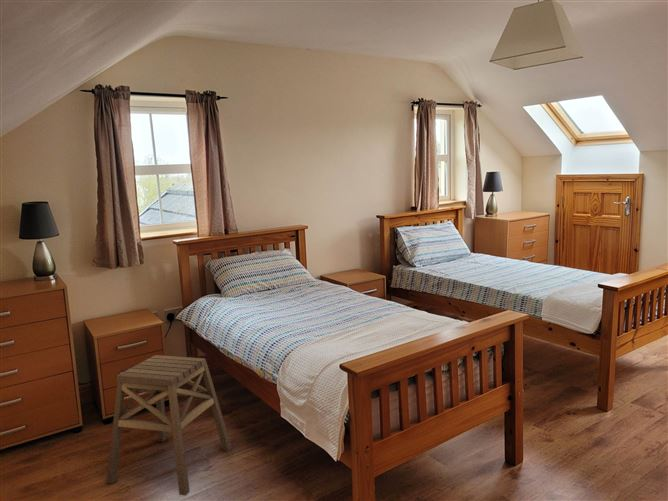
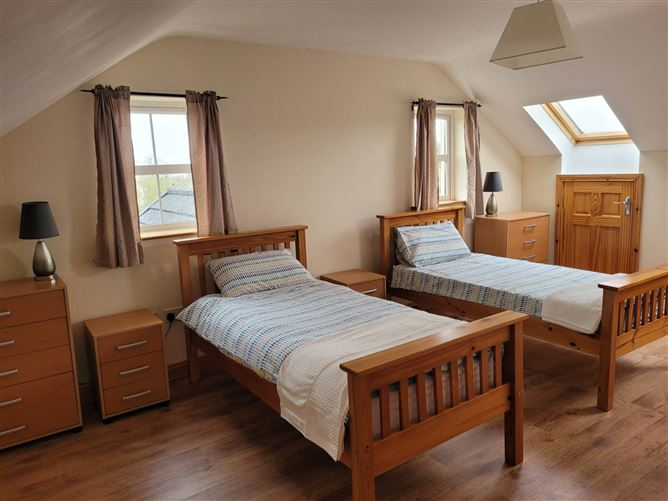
- stool (167, 417)
